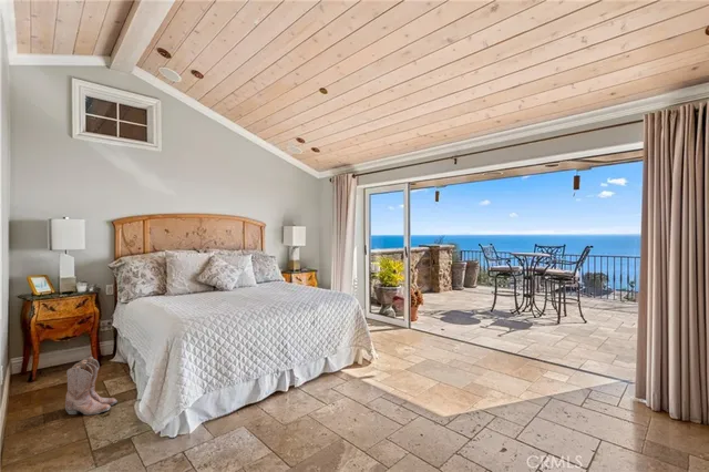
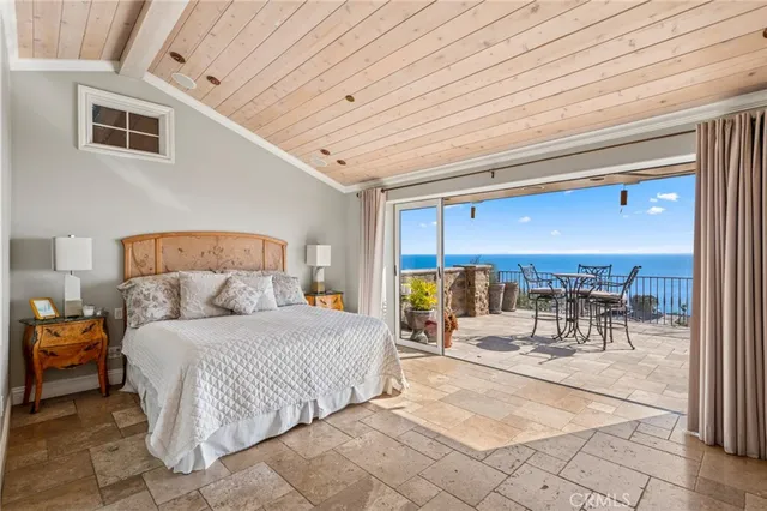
- boots (92, 383)
